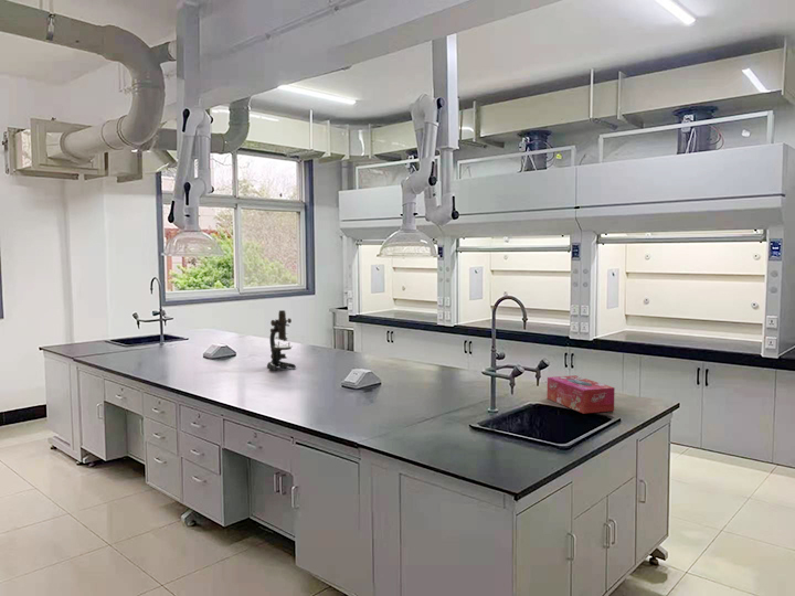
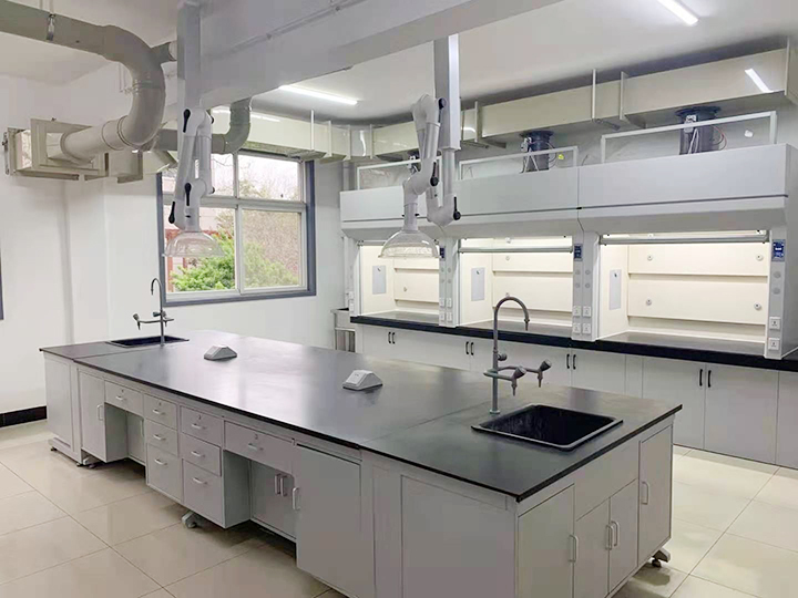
- tissue box (579, 393)
- microscope (280, 339)
